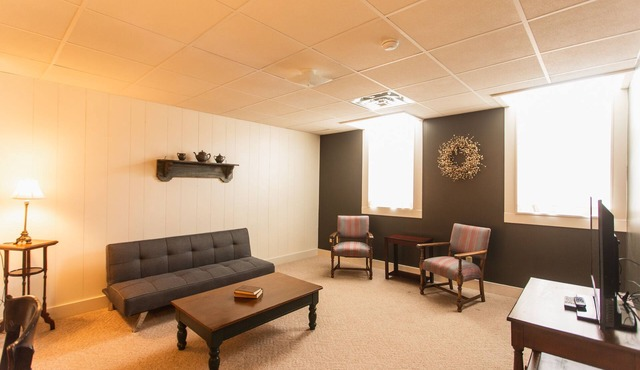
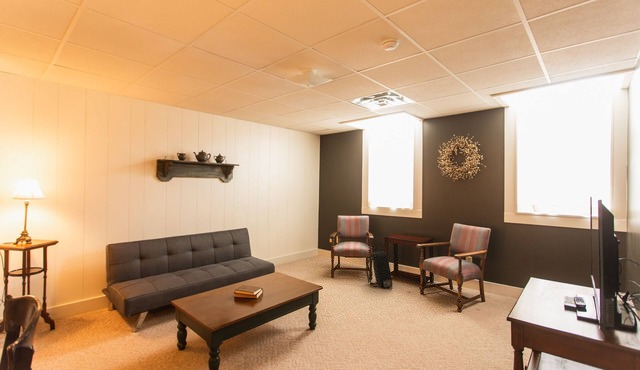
+ backpack (379, 268)
